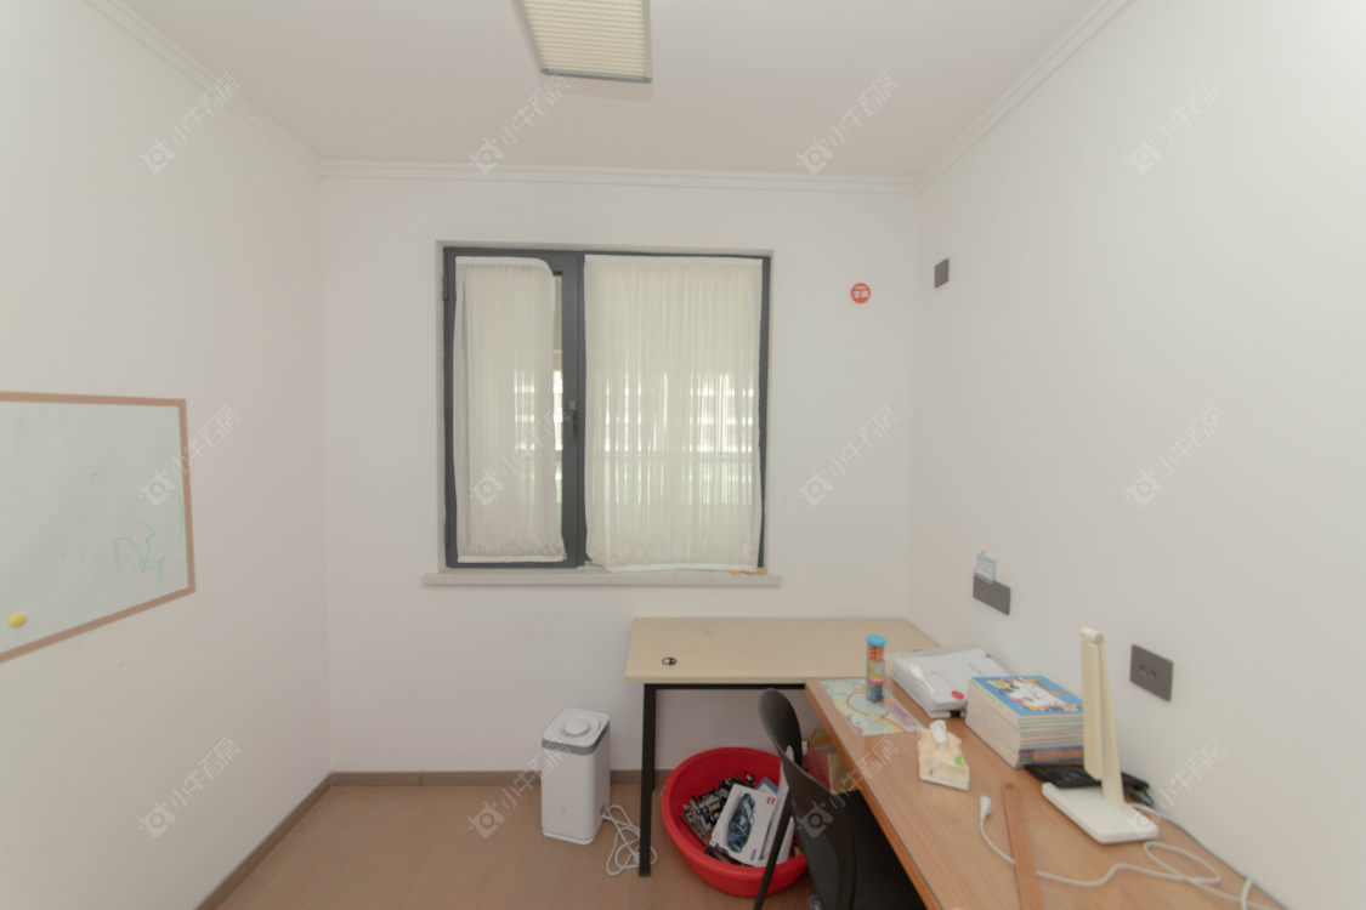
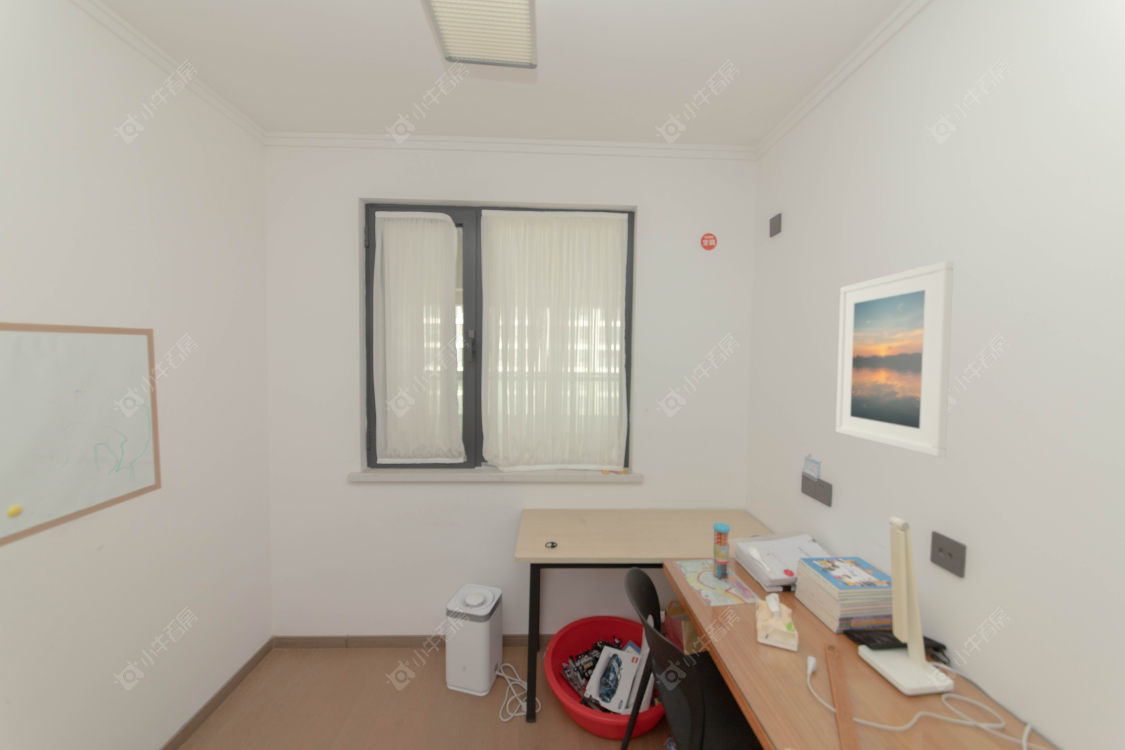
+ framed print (885, 359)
